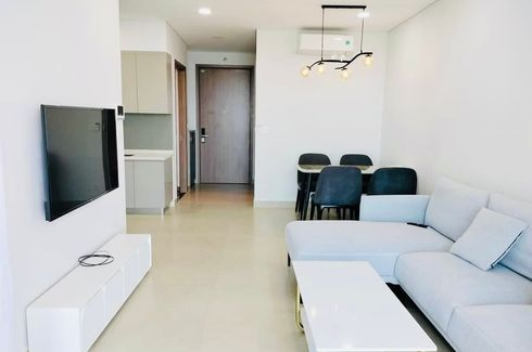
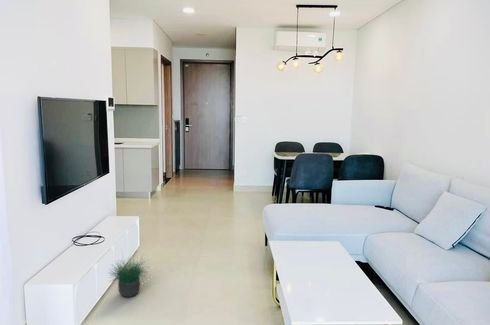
+ potted plant (129, 271)
